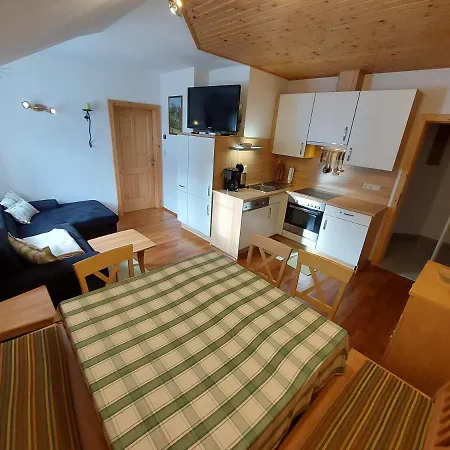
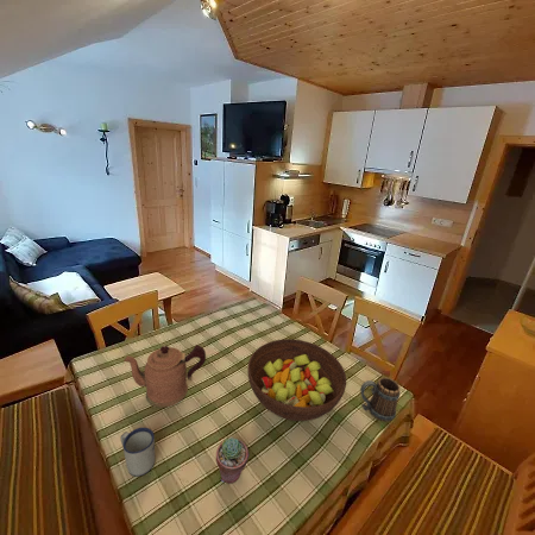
+ mug (137, 448)
+ fruit bowl (294, 385)
+ mug (378, 397)
+ potted succulent (232, 458)
+ coffeepot (166, 369)
